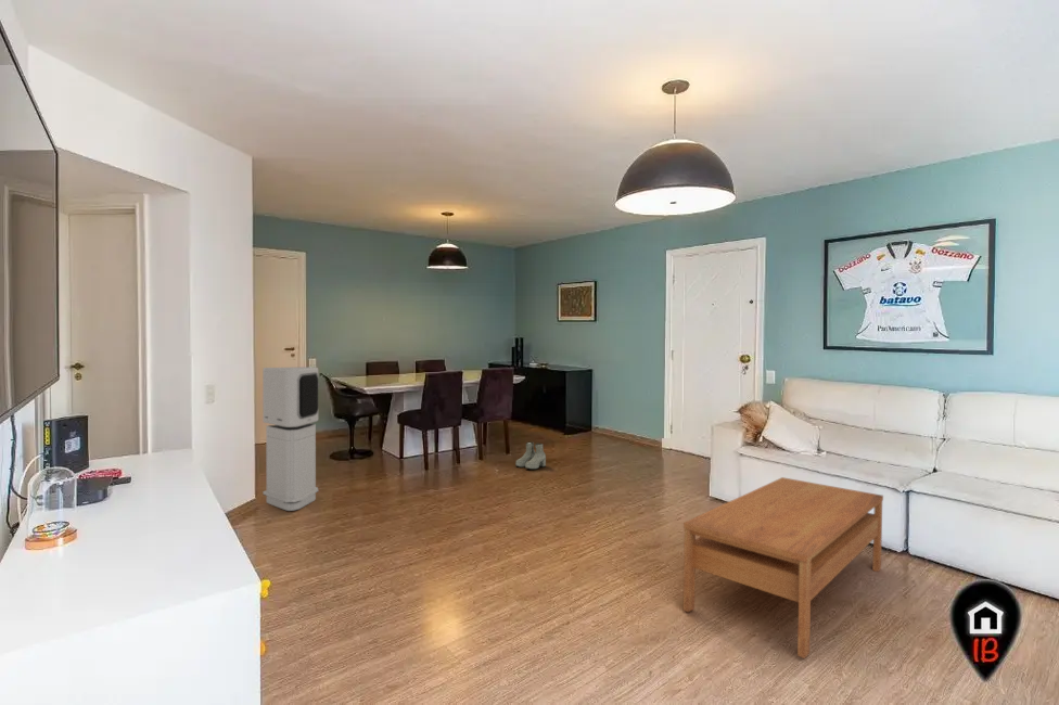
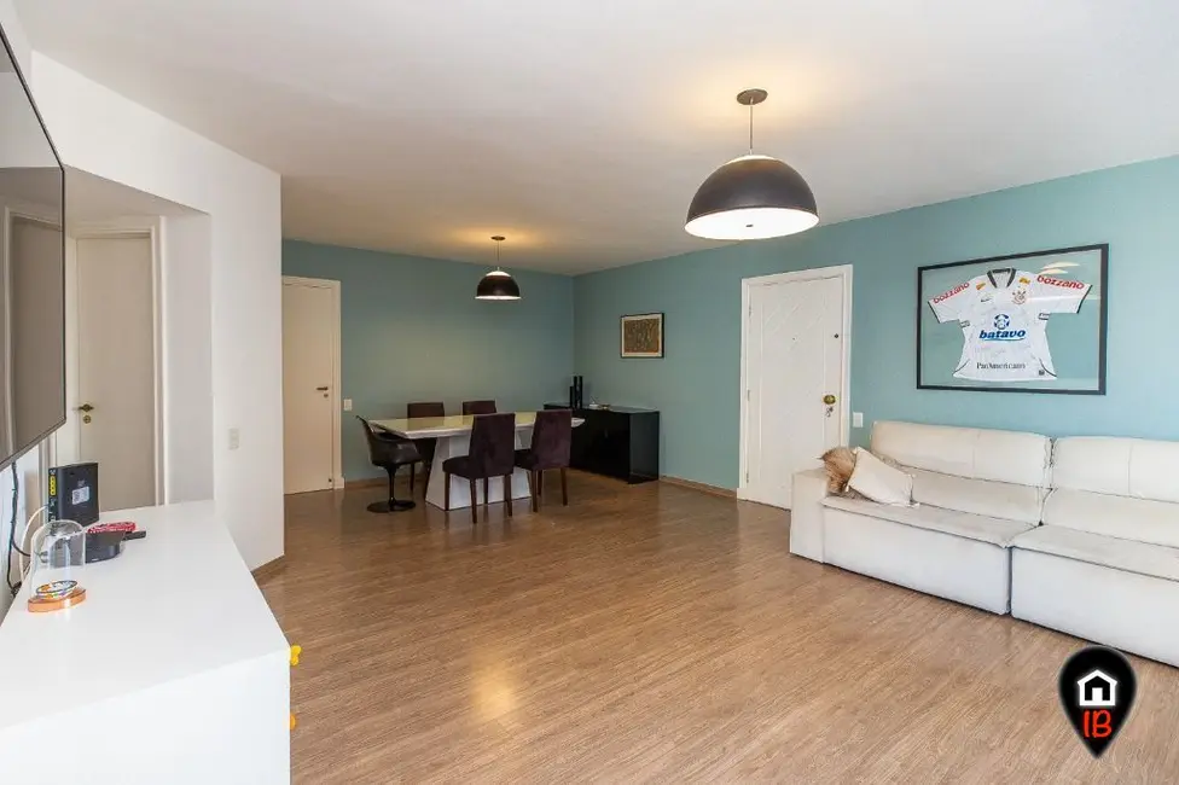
- boots (531, 454)
- air purifier (286, 435)
- coffee table (791, 548)
